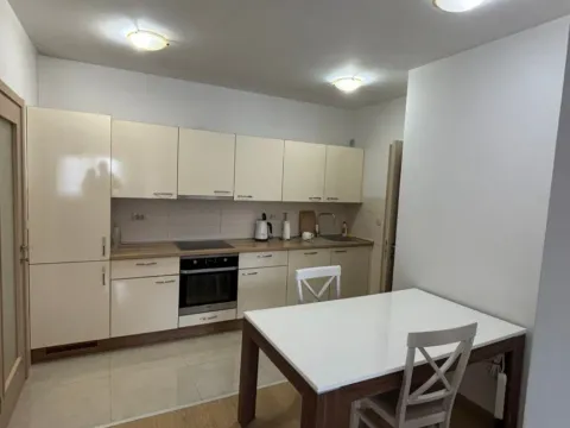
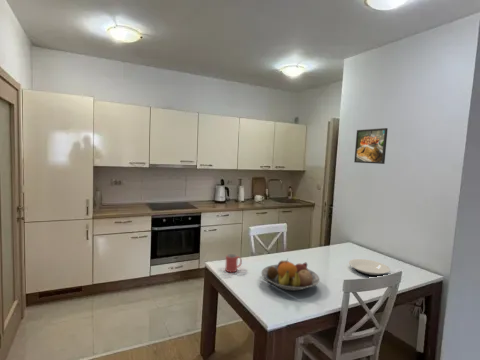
+ plate (368, 268)
+ mug (233, 262)
+ fruit bowl (290, 272)
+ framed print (370, 146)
